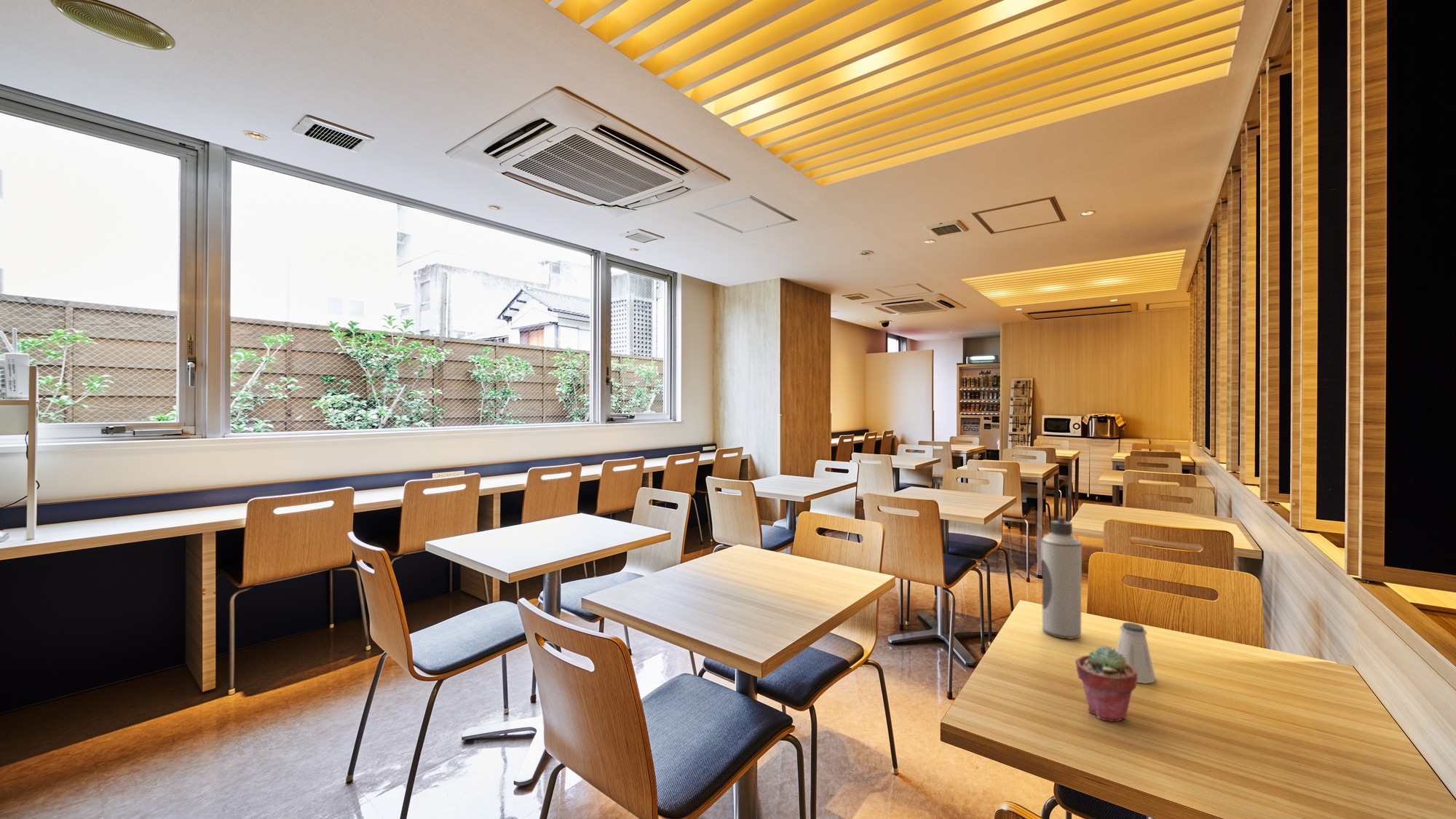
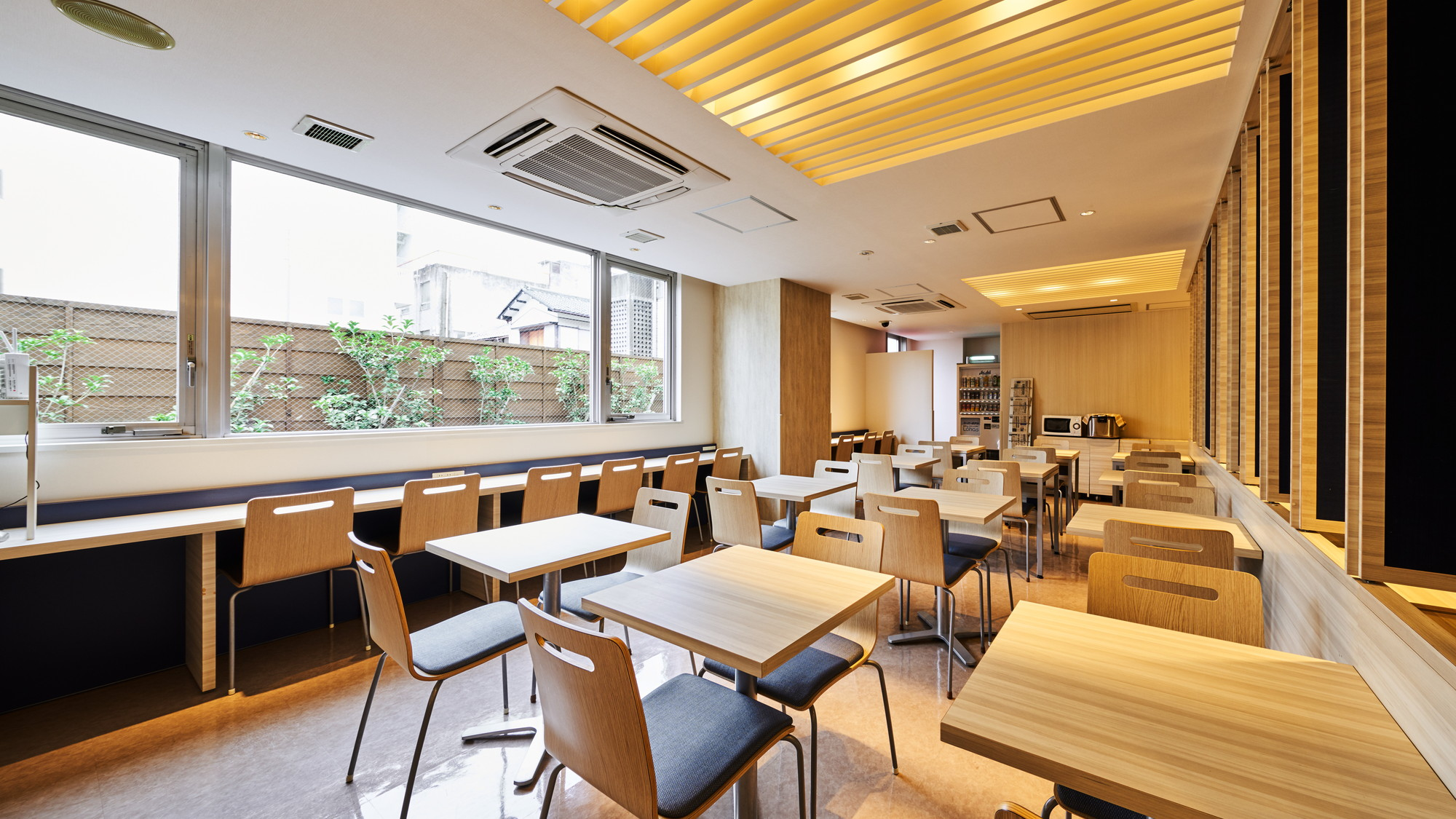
- water bottle (1061, 574)
- saltshaker (1133, 650)
- potted succulent (1106, 679)
